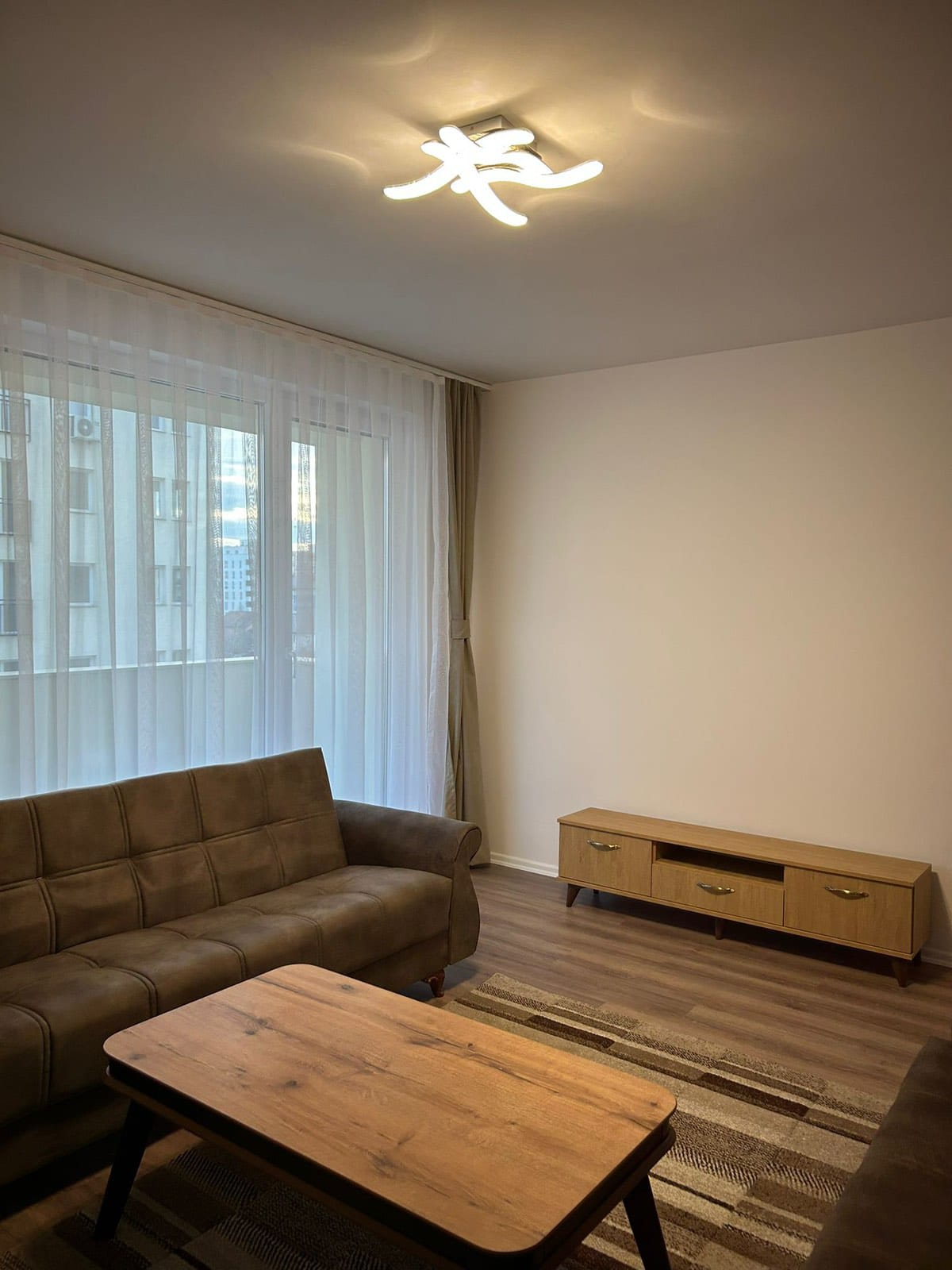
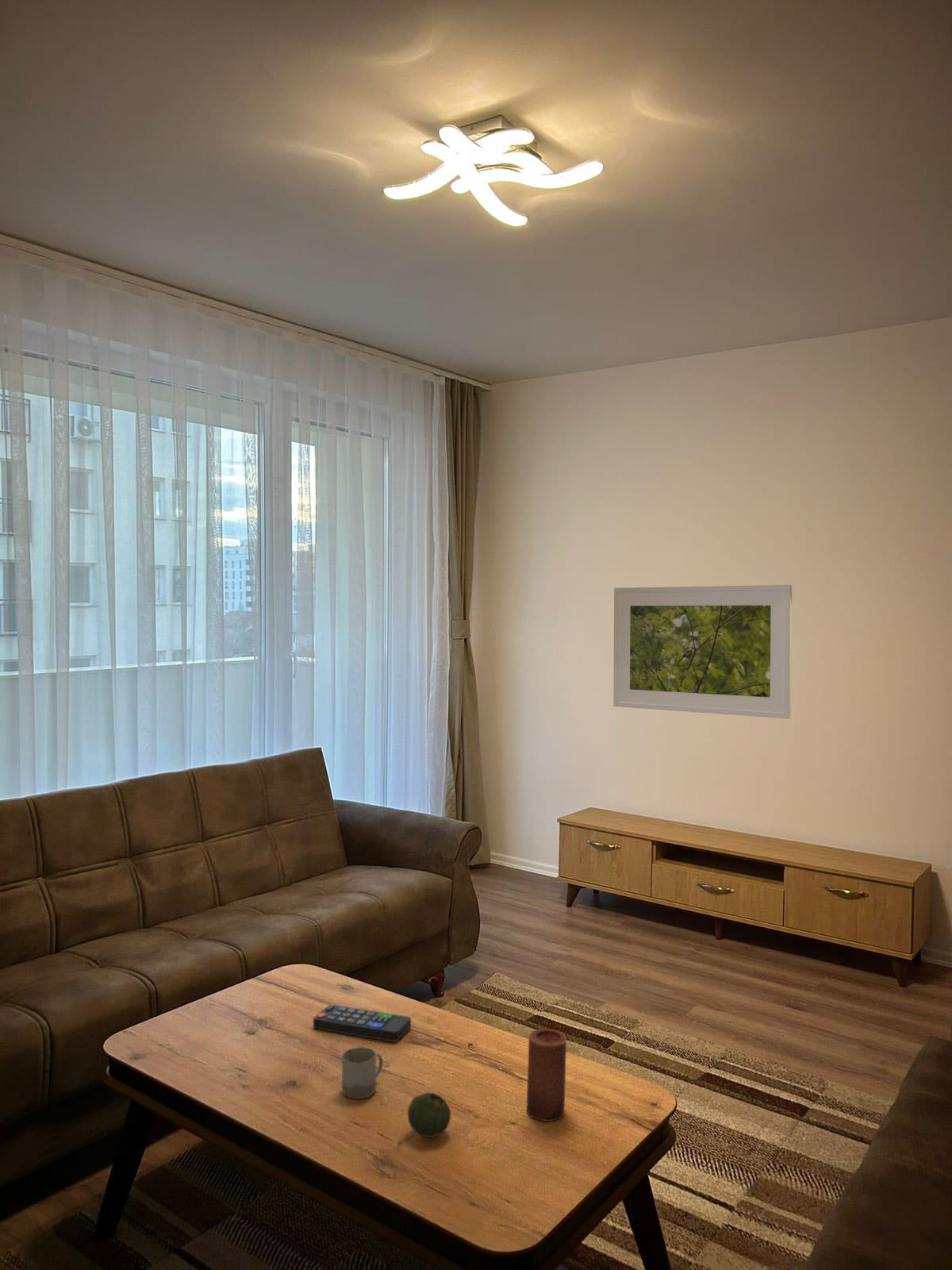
+ cup (364, 1070)
+ fruit (428, 1112)
+ remote control (362, 1022)
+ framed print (697, 649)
+ candle (546, 1073)
